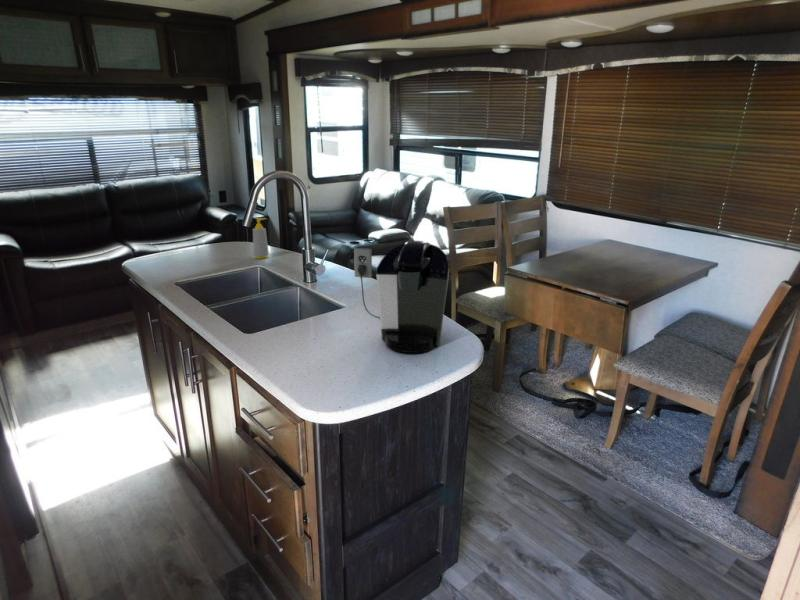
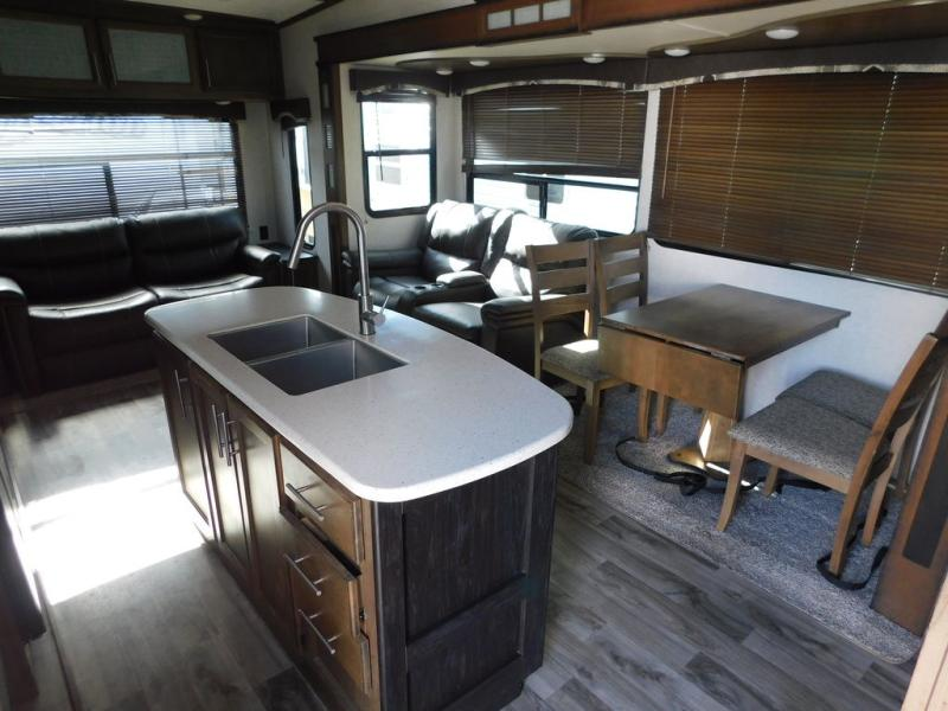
- coffee maker (394, 290)
- soap bottle (259, 237)
